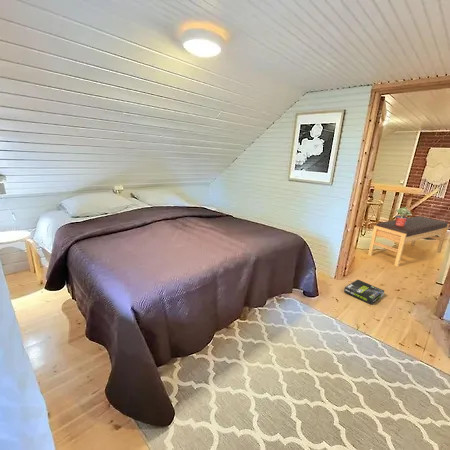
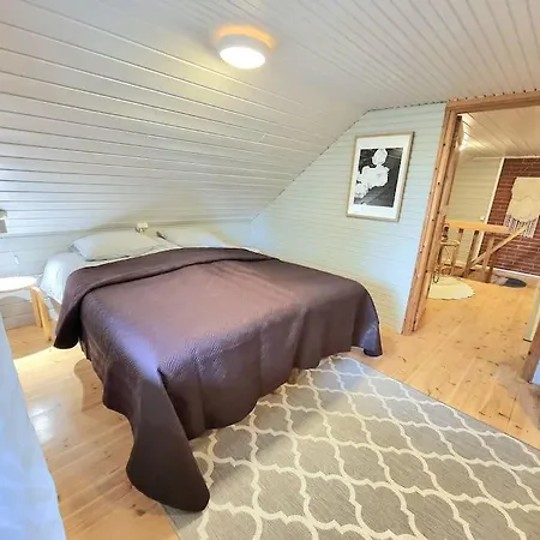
- bench (409, 238)
- box (364, 291)
- potted plant (402, 216)
